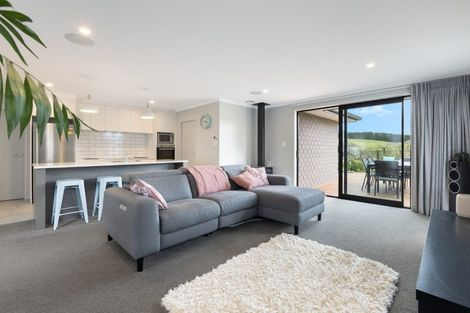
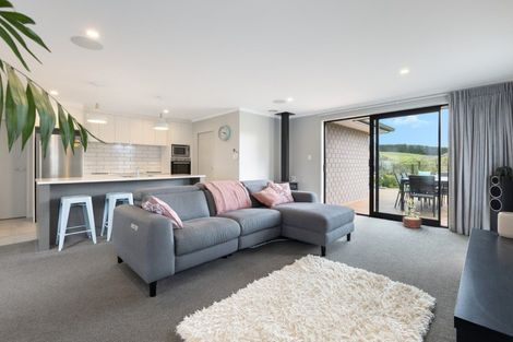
+ decorative plant (409, 212)
